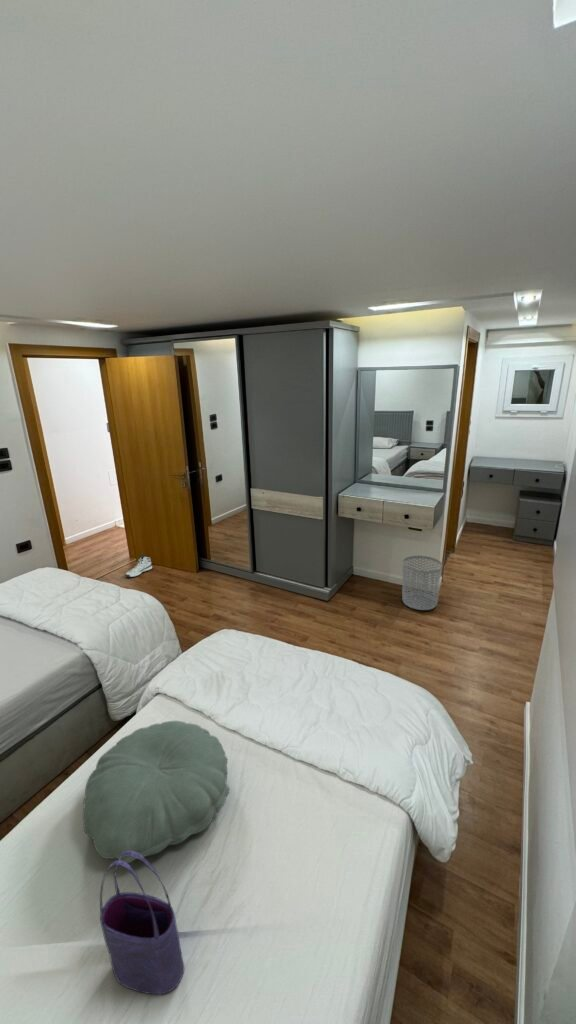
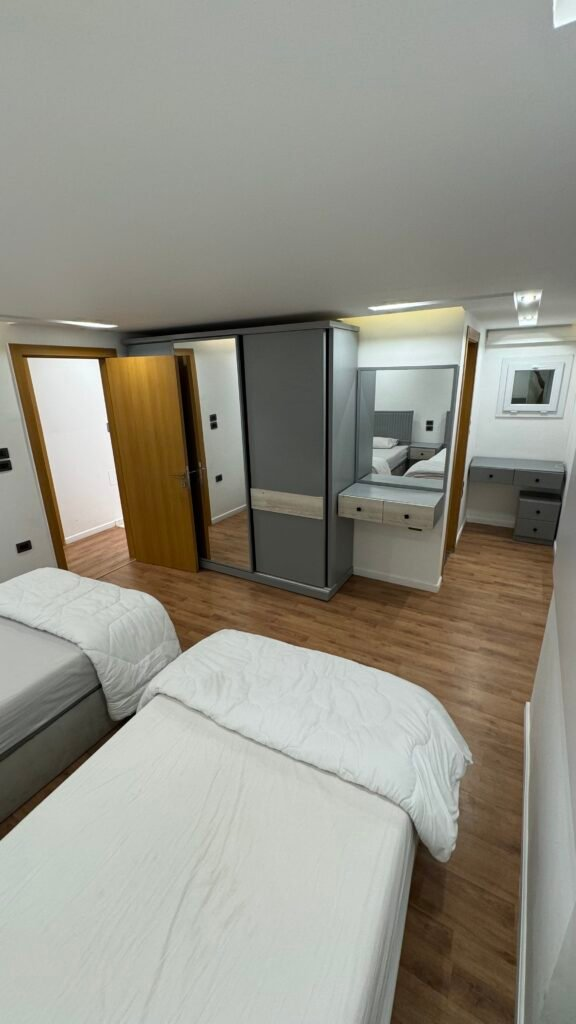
- tote bag (137, 917)
- pillow (157, 778)
- sneaker (137, 564)
- waste bin (420, 582)
